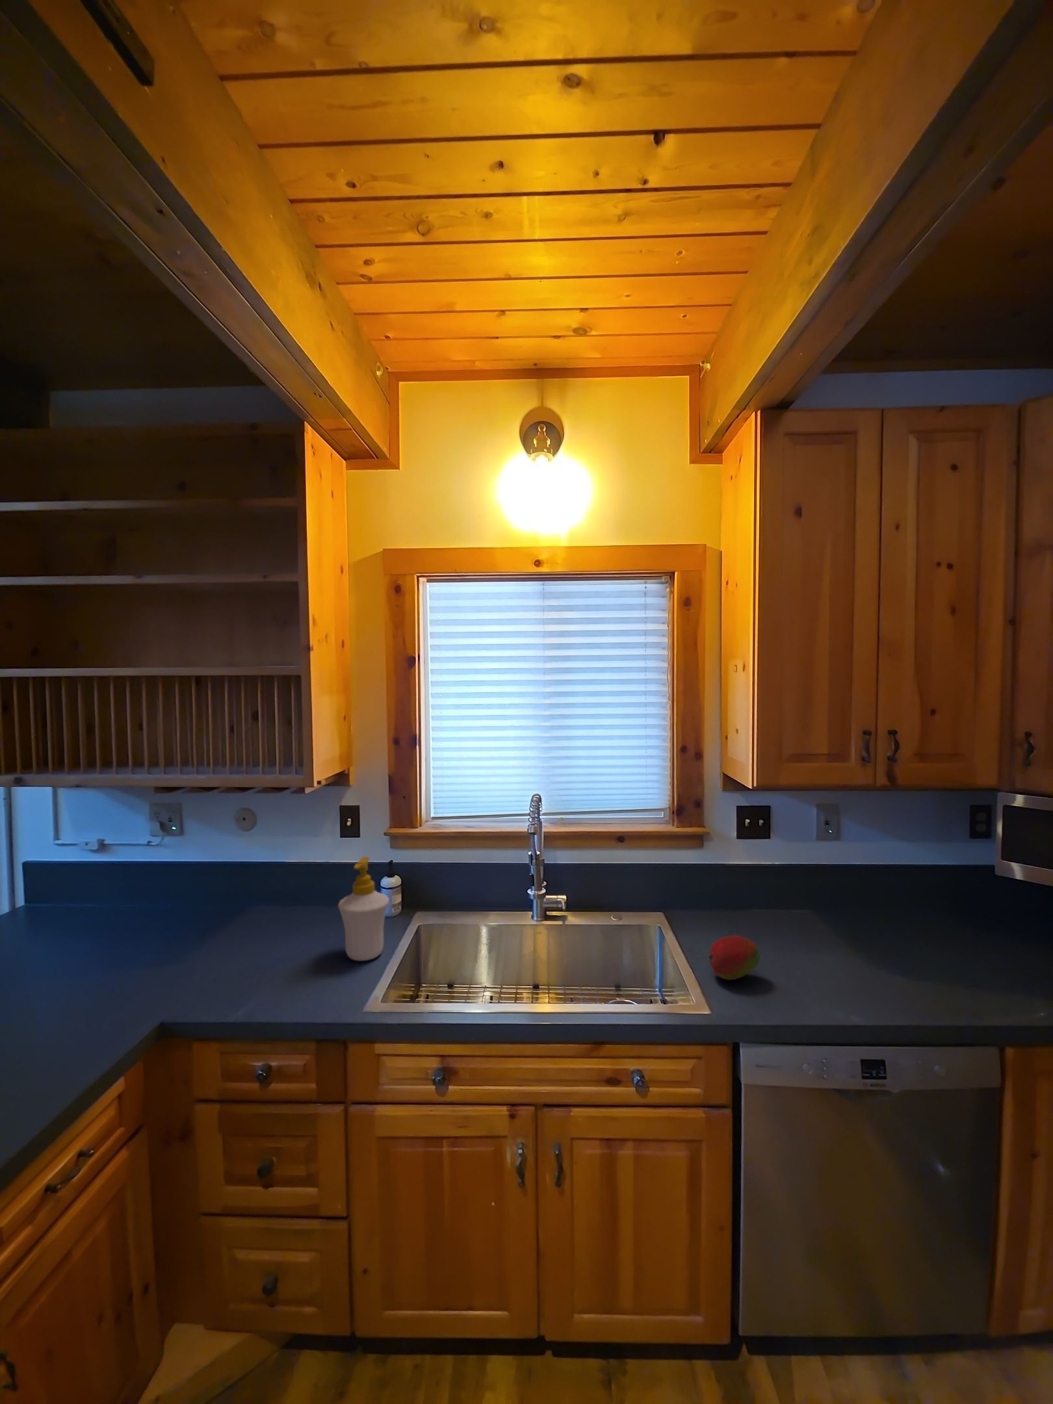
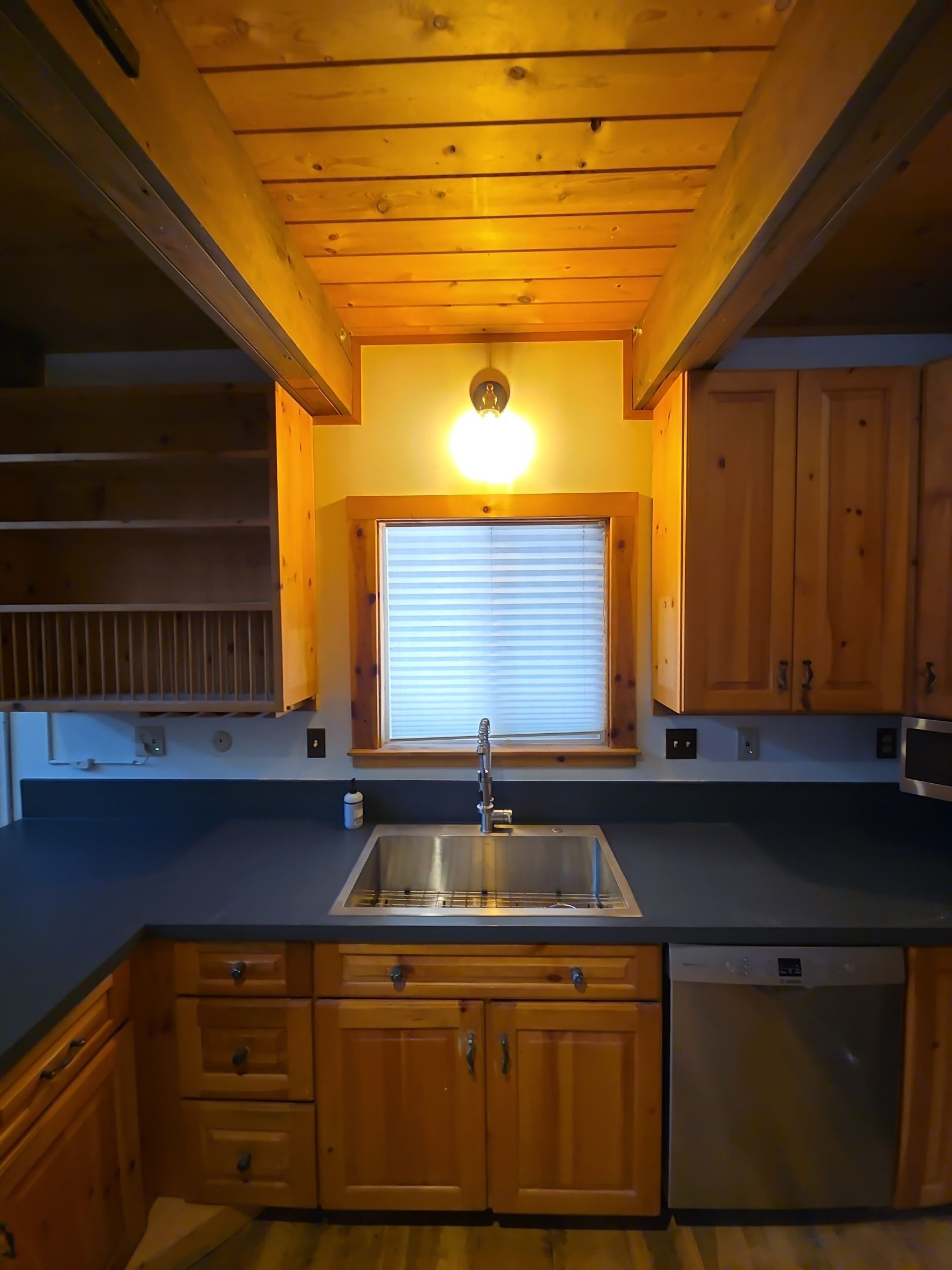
- soap bottle (364, 907)
- fruit (733, 957)
